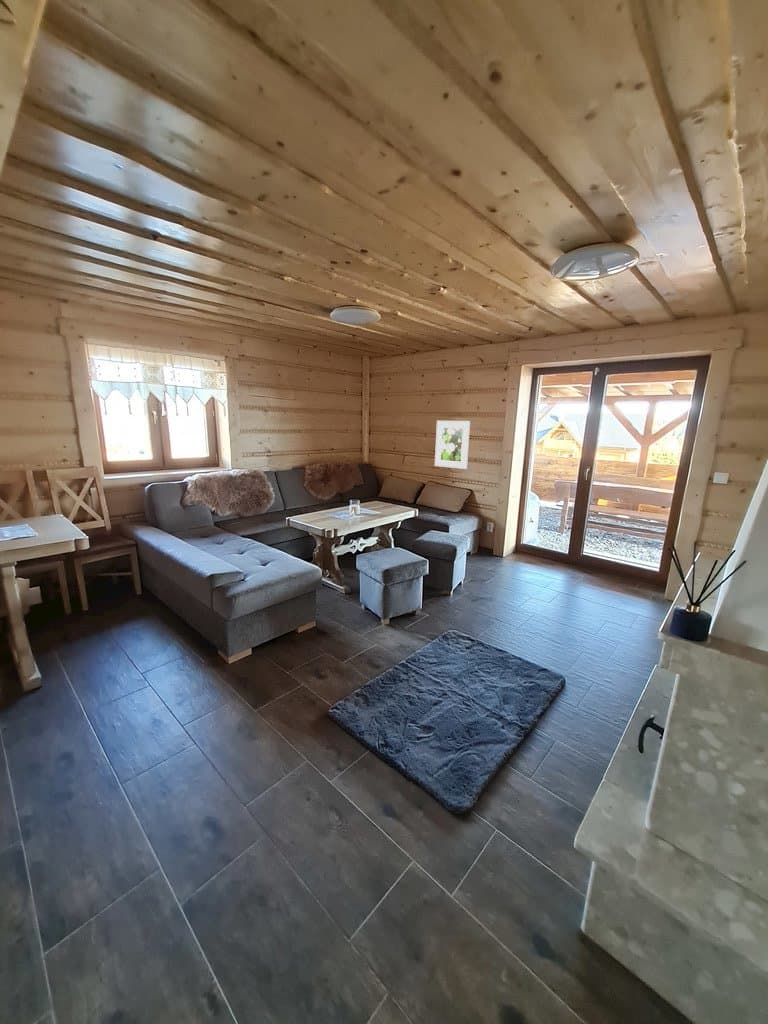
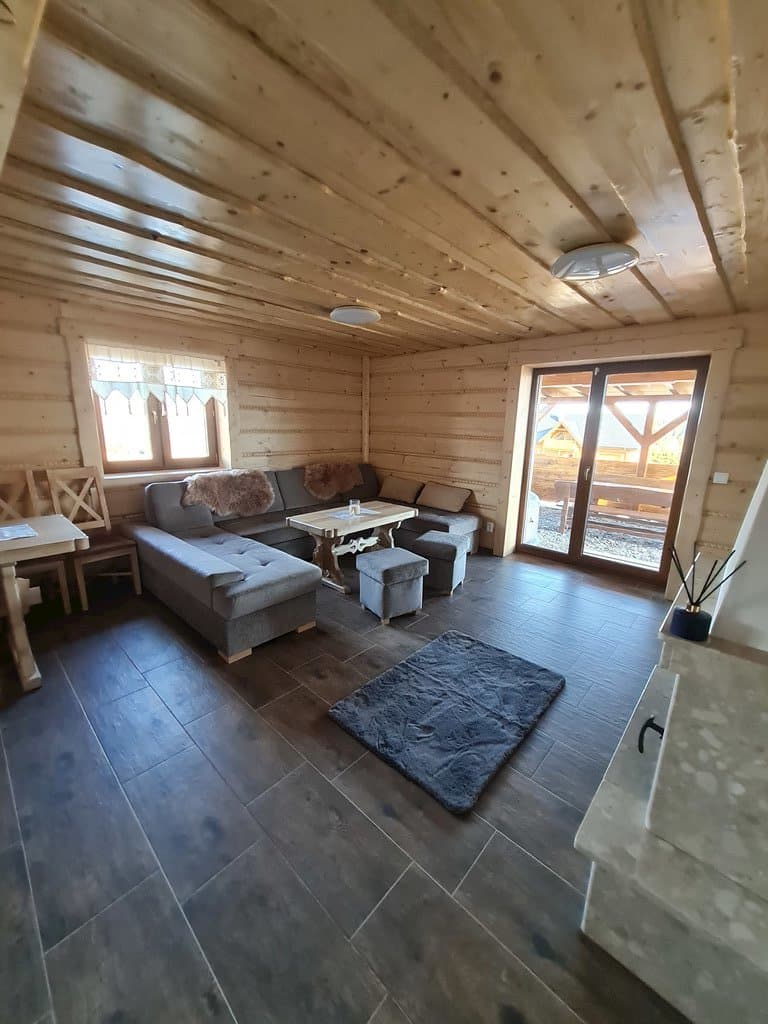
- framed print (451, 444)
